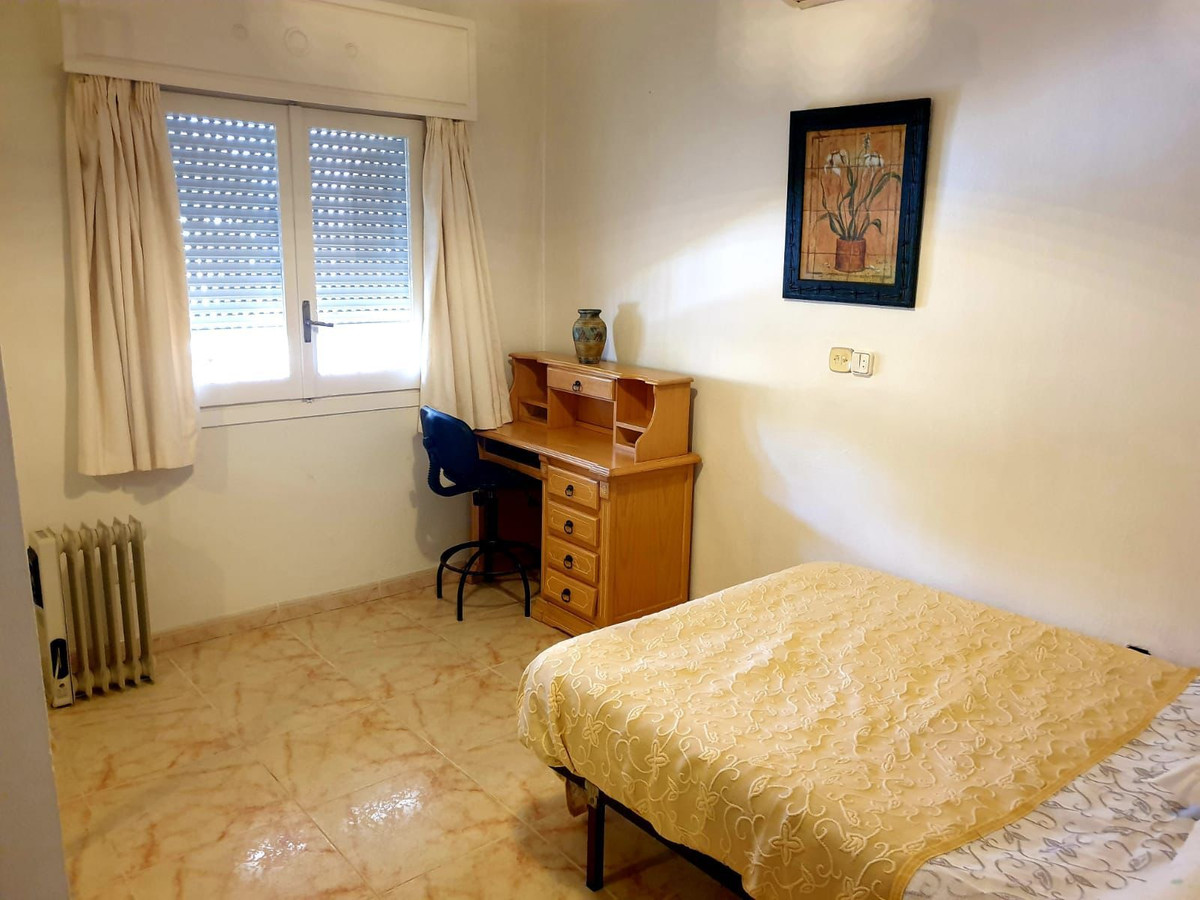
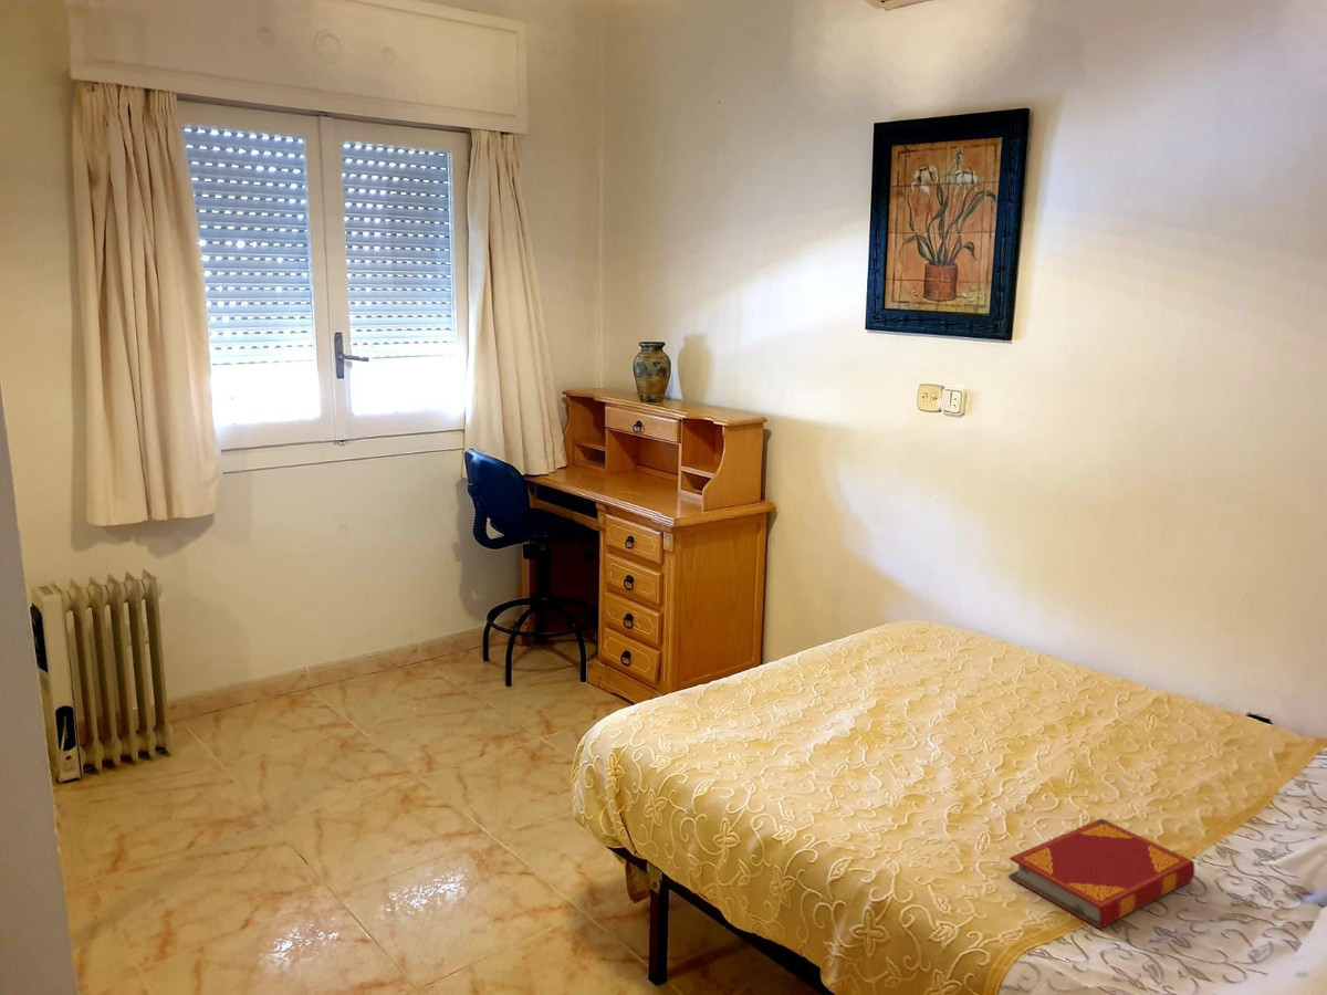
+ hardback book (1101, 869)
